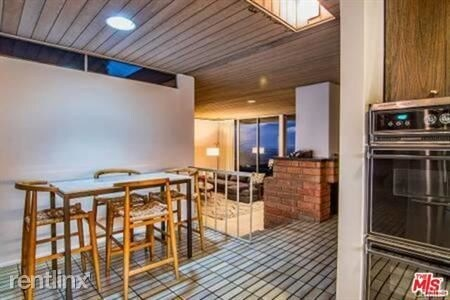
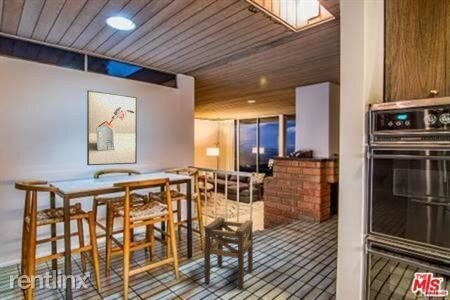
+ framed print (113, 129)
+ stool (229, 249)
